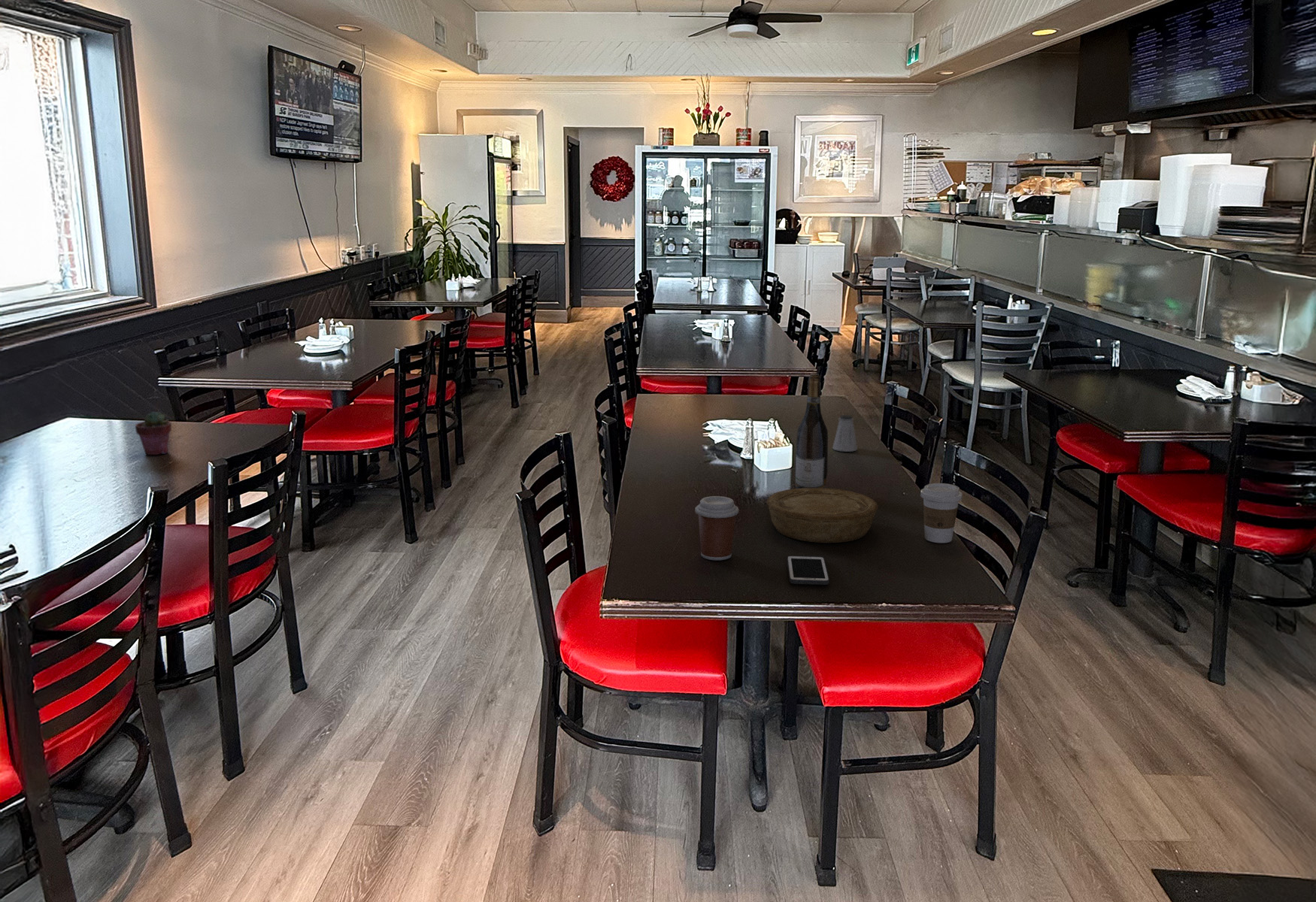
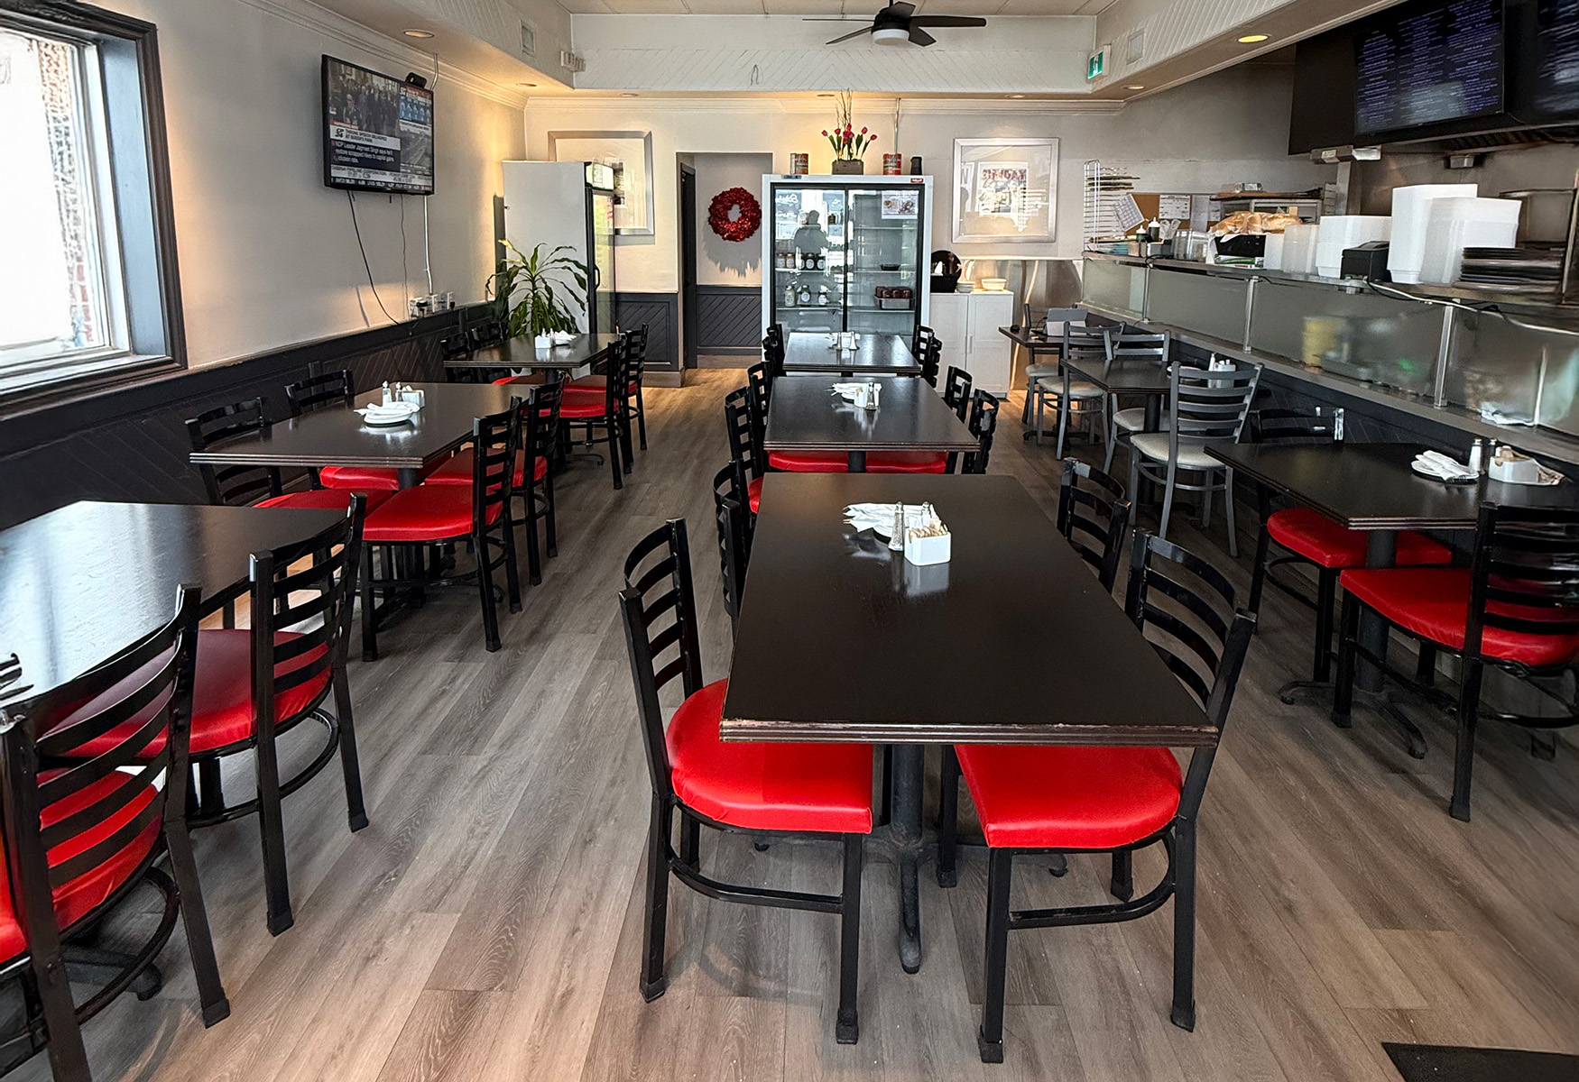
- coffee cup (717, 528)
- coffee cup (940, 513)
- bowl (821, 515)
- potted succulent (154, 431)
- wine bottle (812, 433)
- cell phone (807, 570)
- saltshaker (845, 432)
